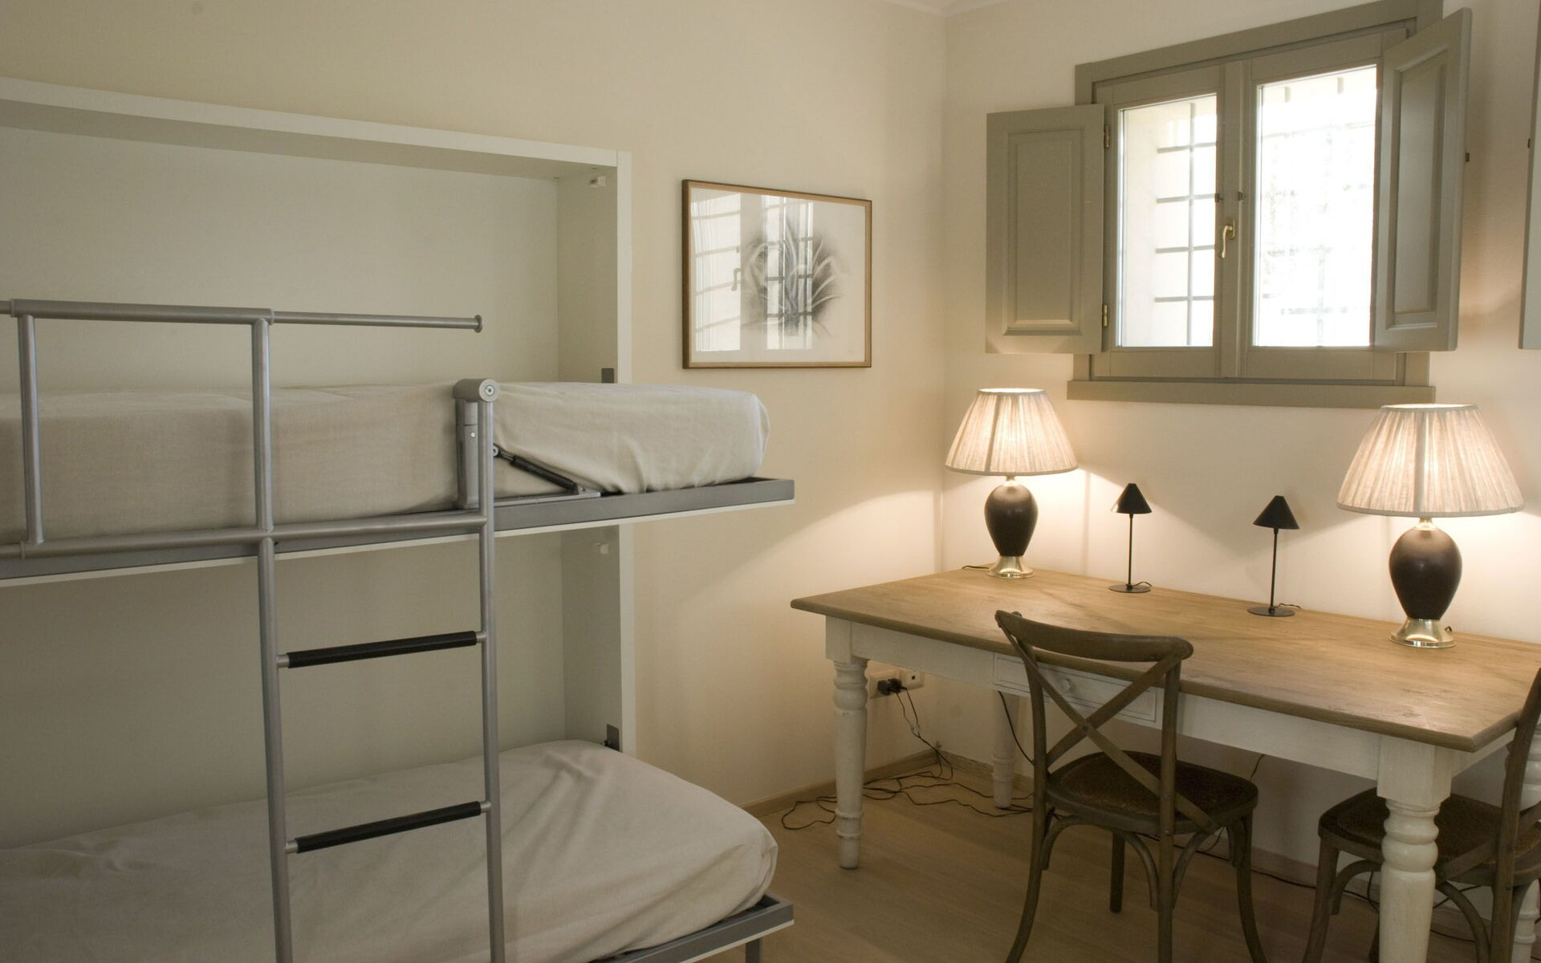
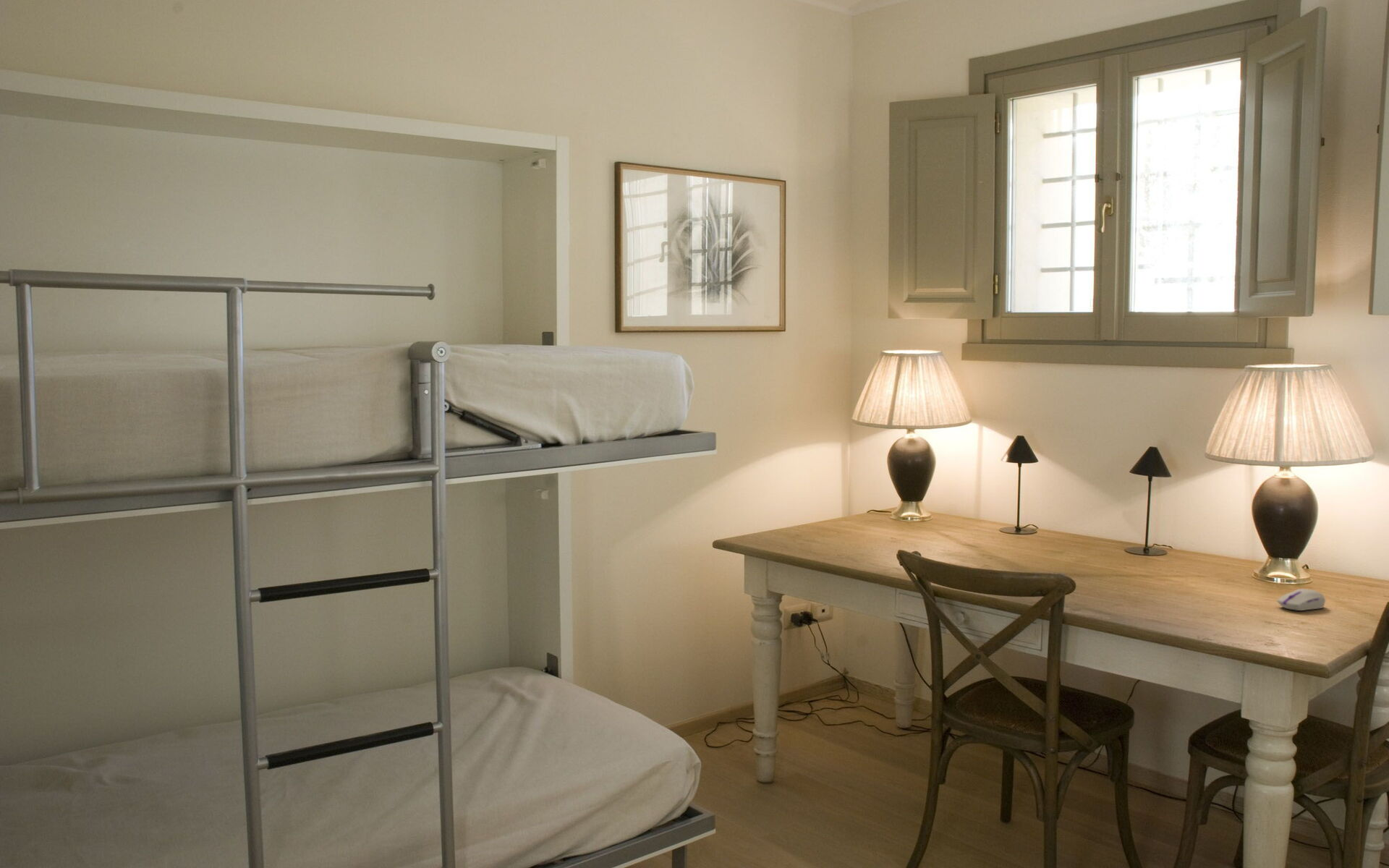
+ computer mouse (1303, 598)
